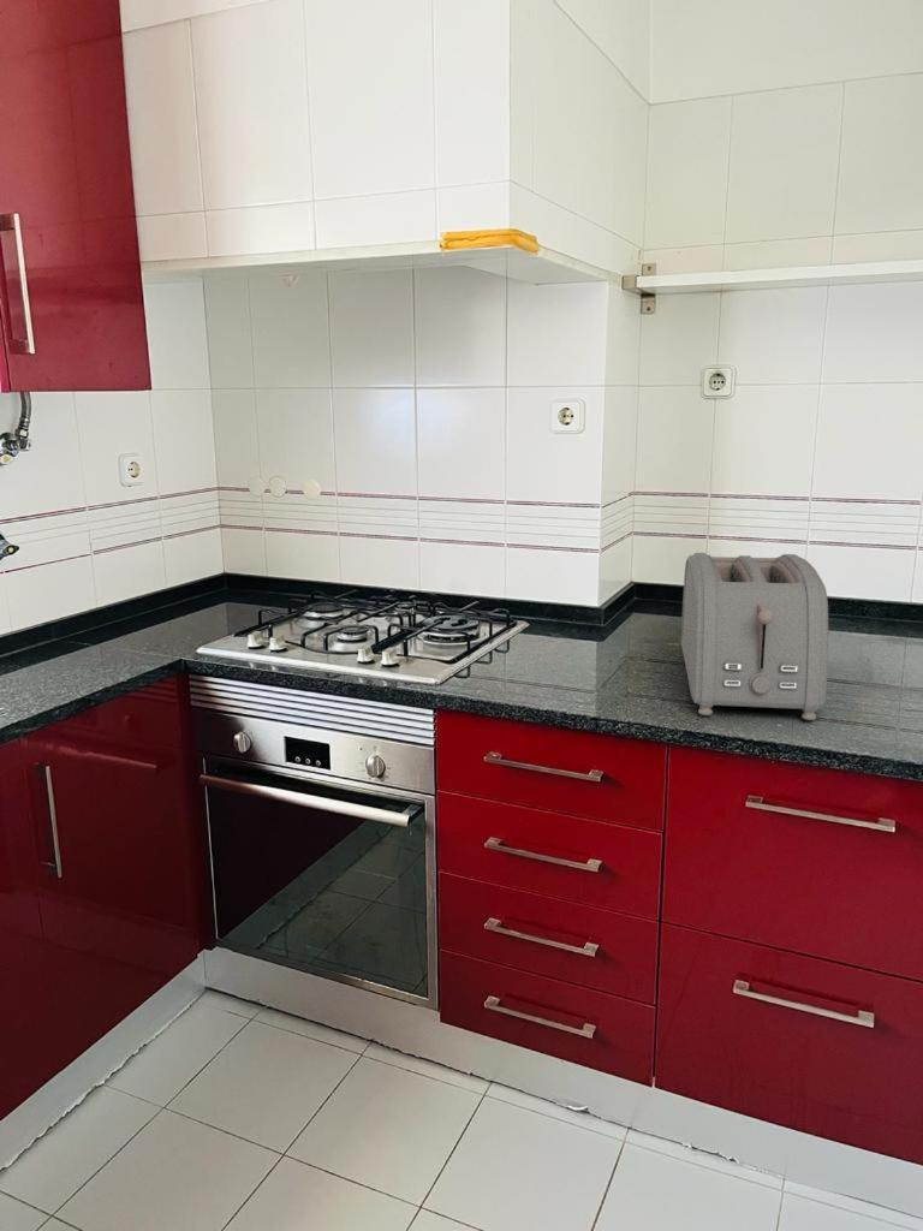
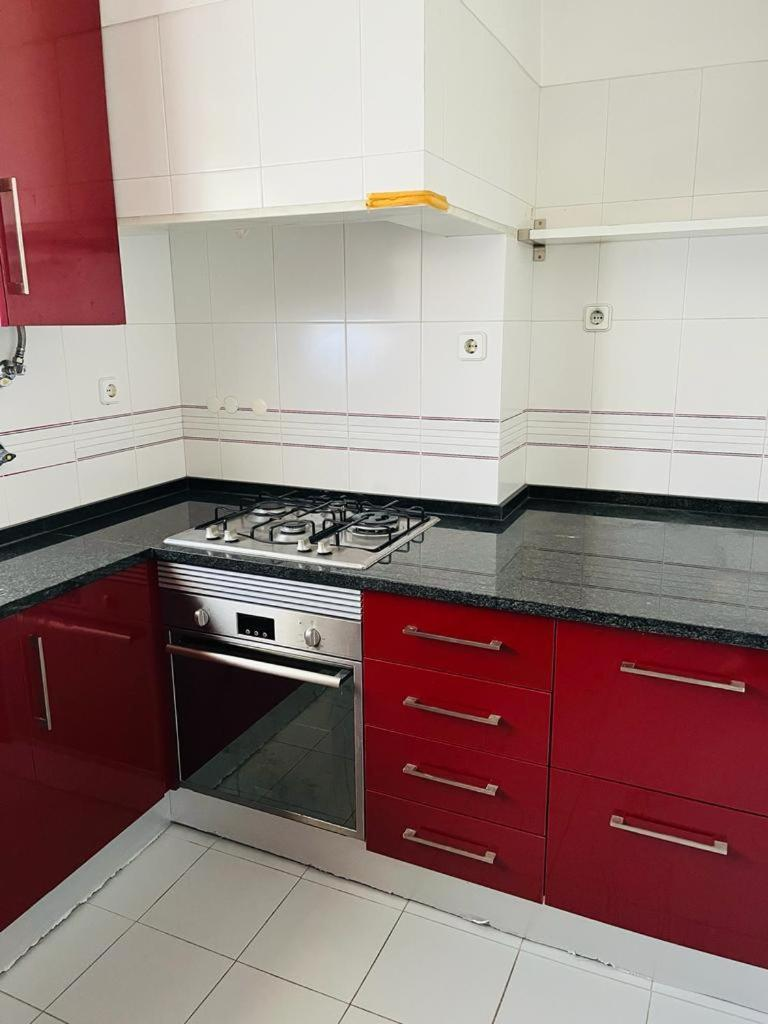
- toaster (748, 623)
